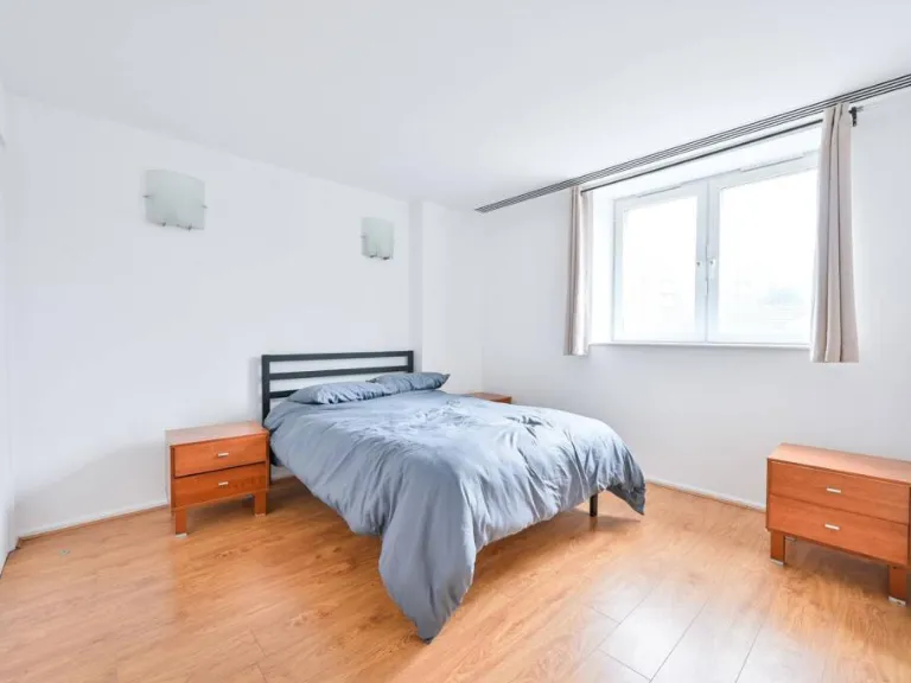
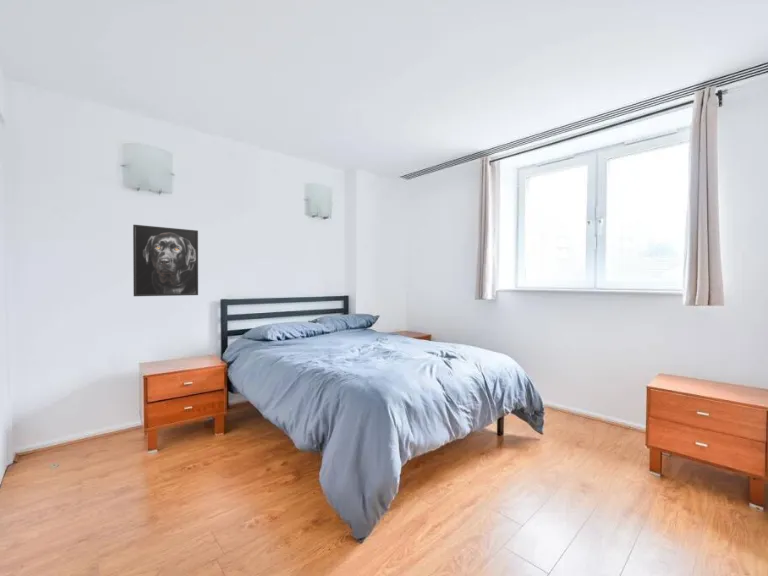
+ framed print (167, 261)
